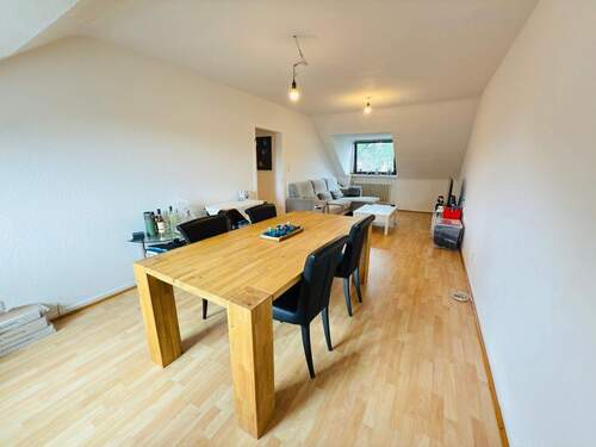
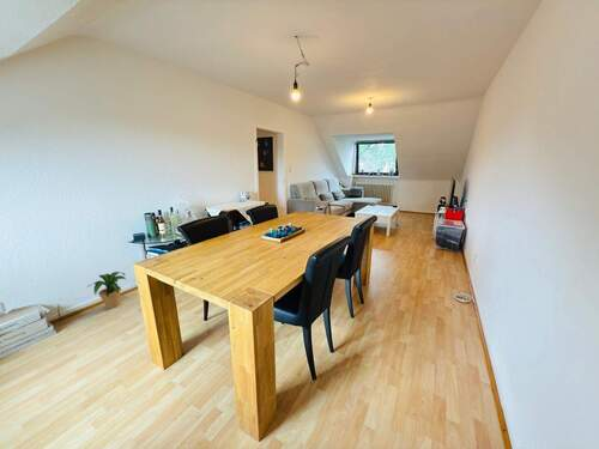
+ potted plant (110, 290)
